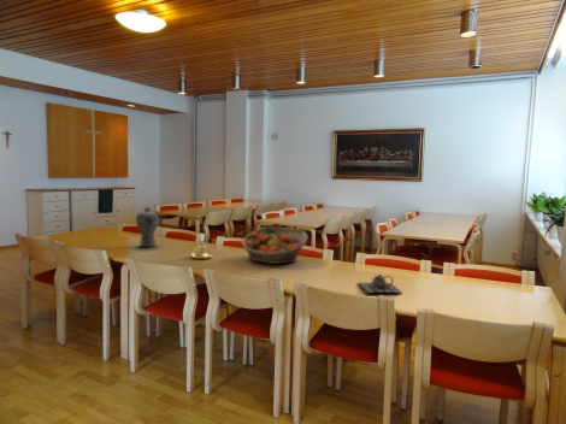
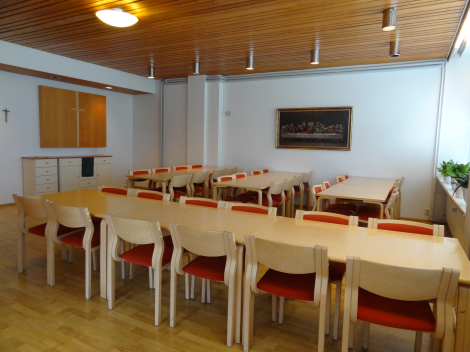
- candle holder (200, 245)
- fruit basket (273, 245)
- vase (147, 226)
- teapot (378, 281)
